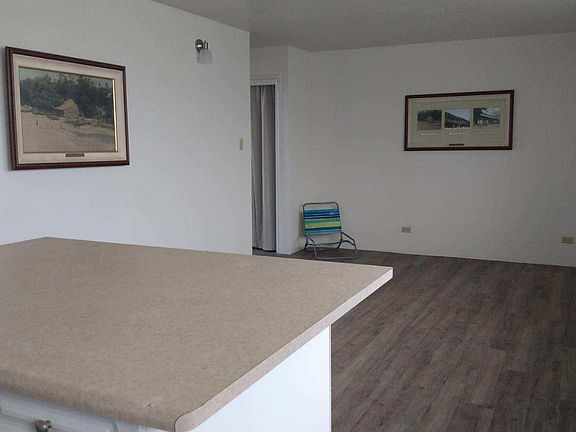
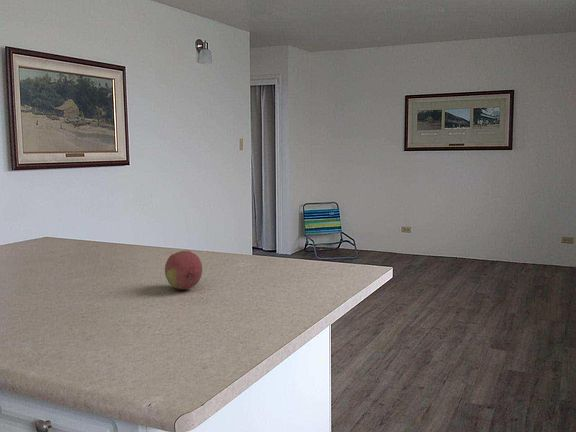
+ fruit (182, 269)
